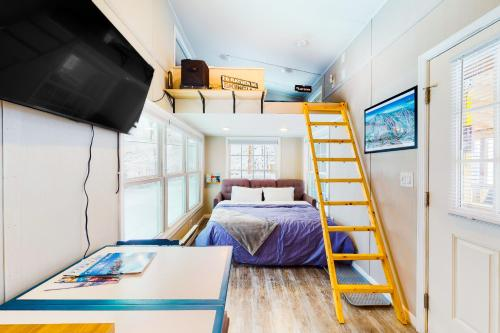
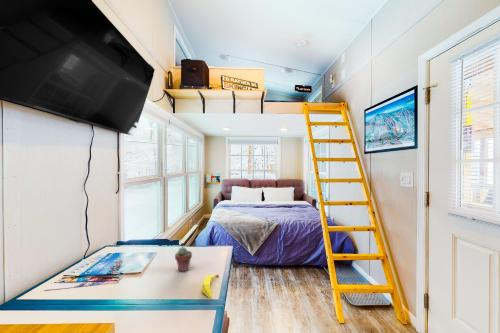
+ banana (210, 282)
+ potted succulent (183, 258)
